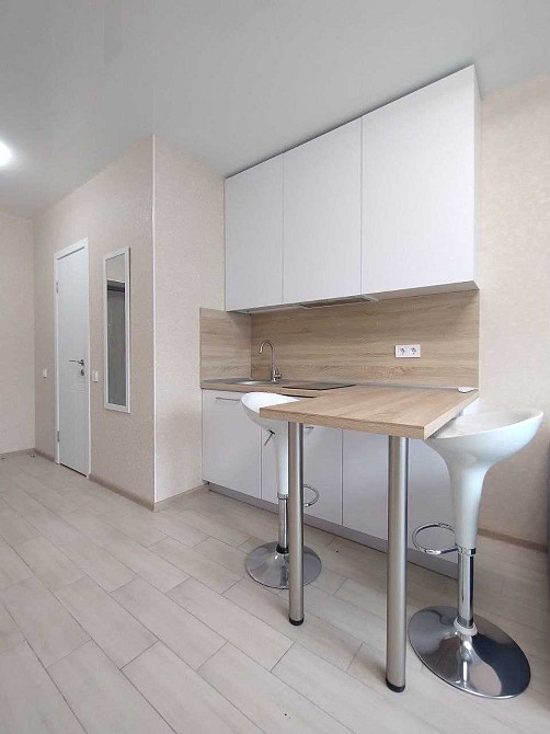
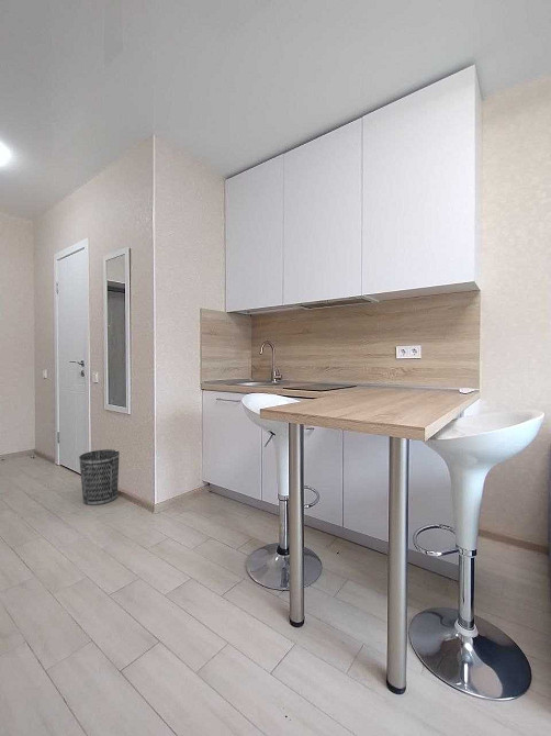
+ wastebasket (100, 476)
